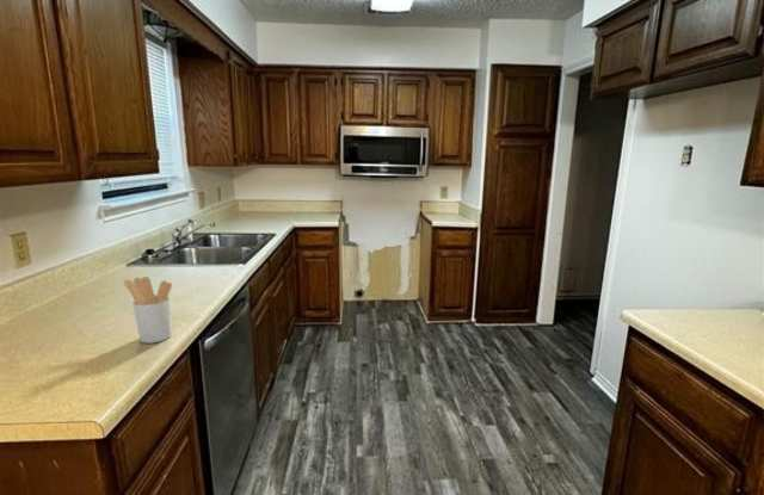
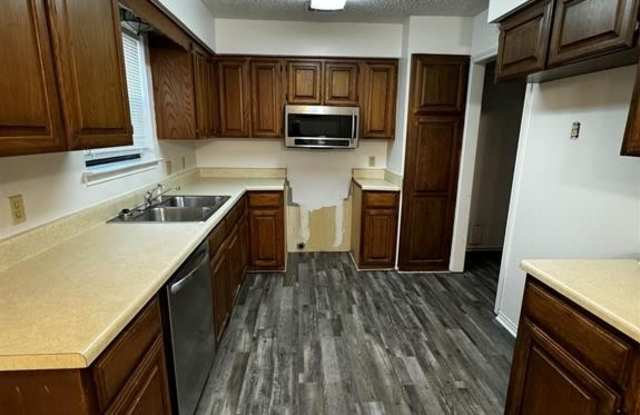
- utensil holder (147, 307)
